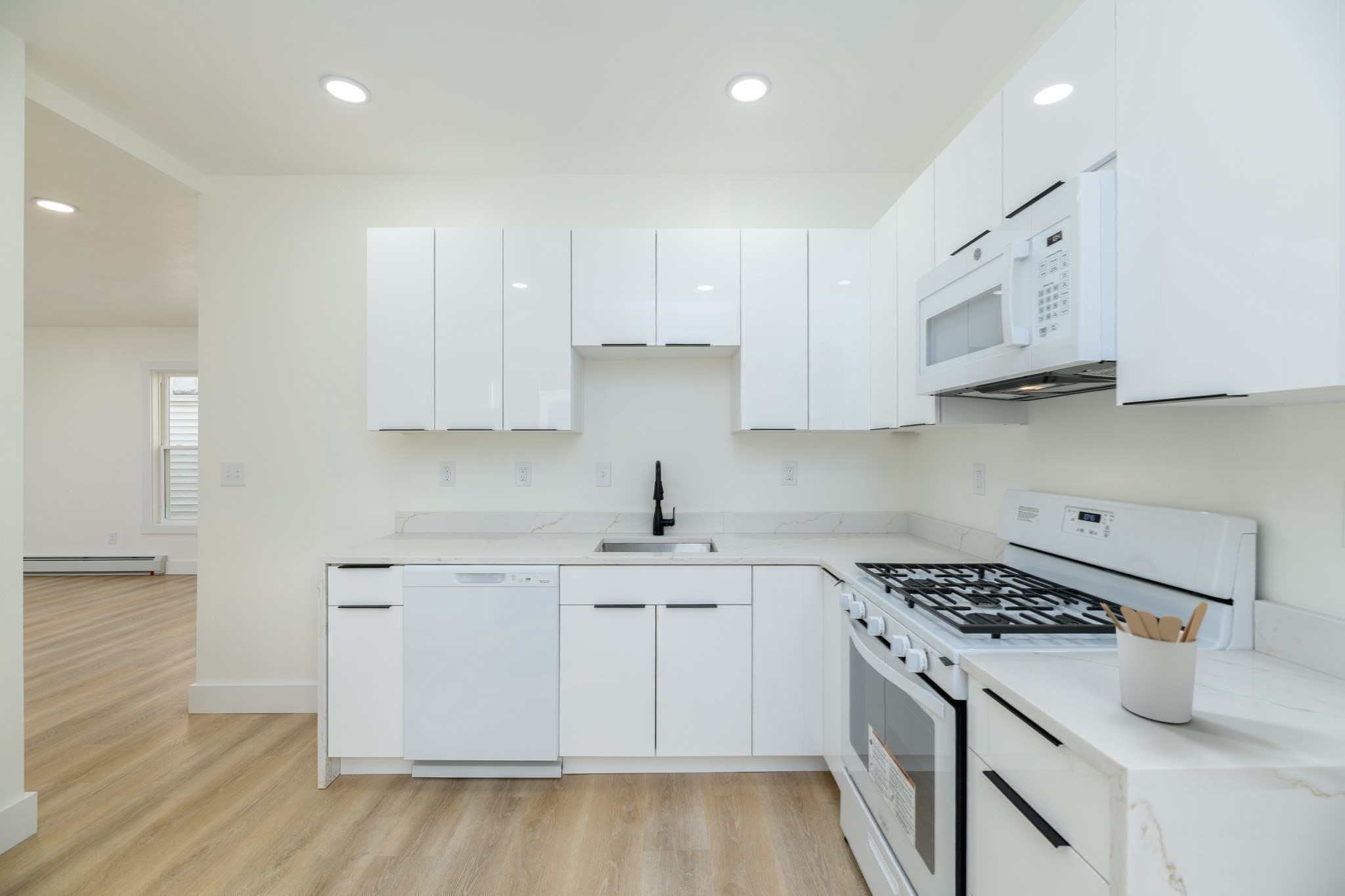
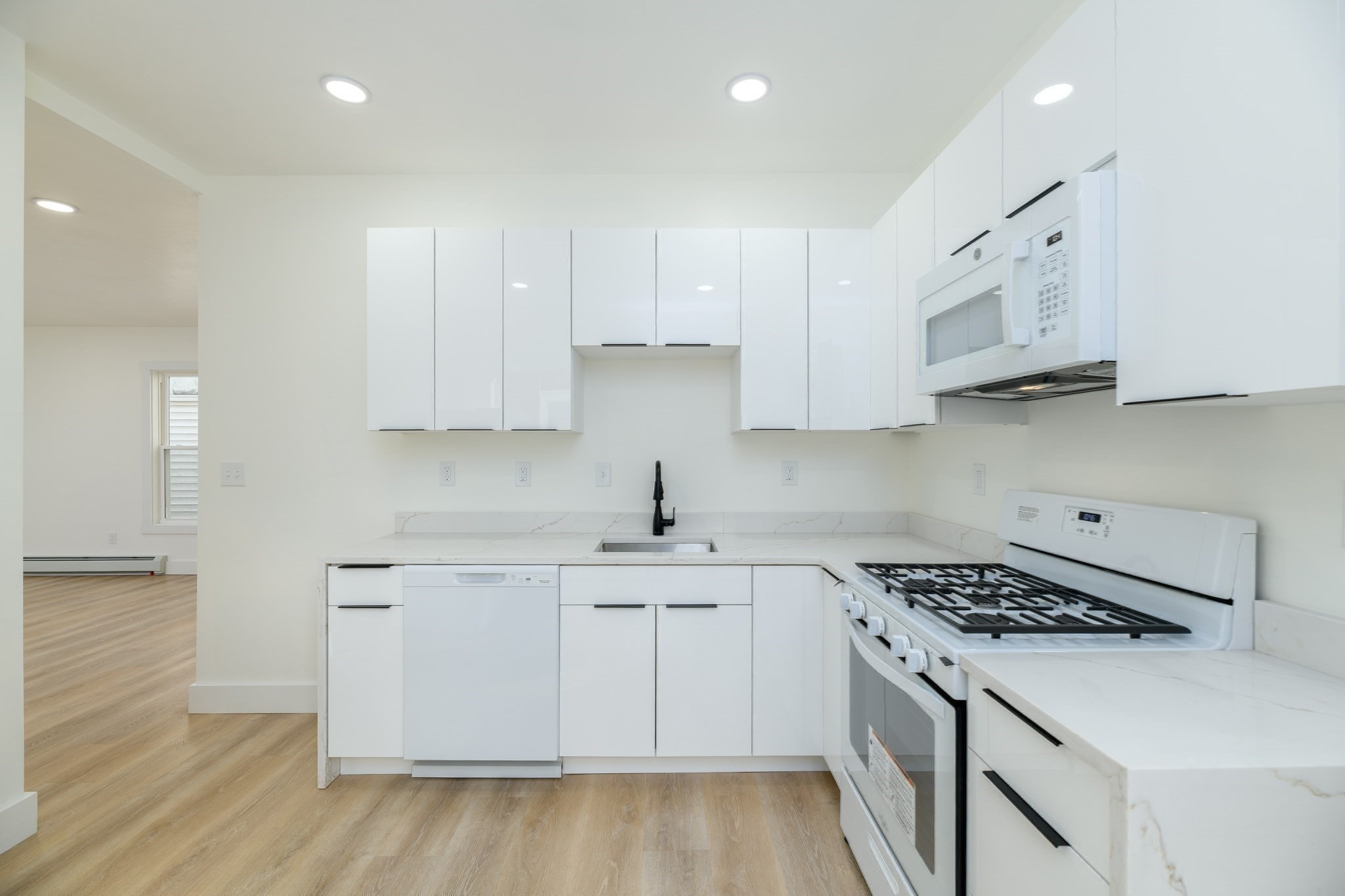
- utensil holder (1154, 656)
